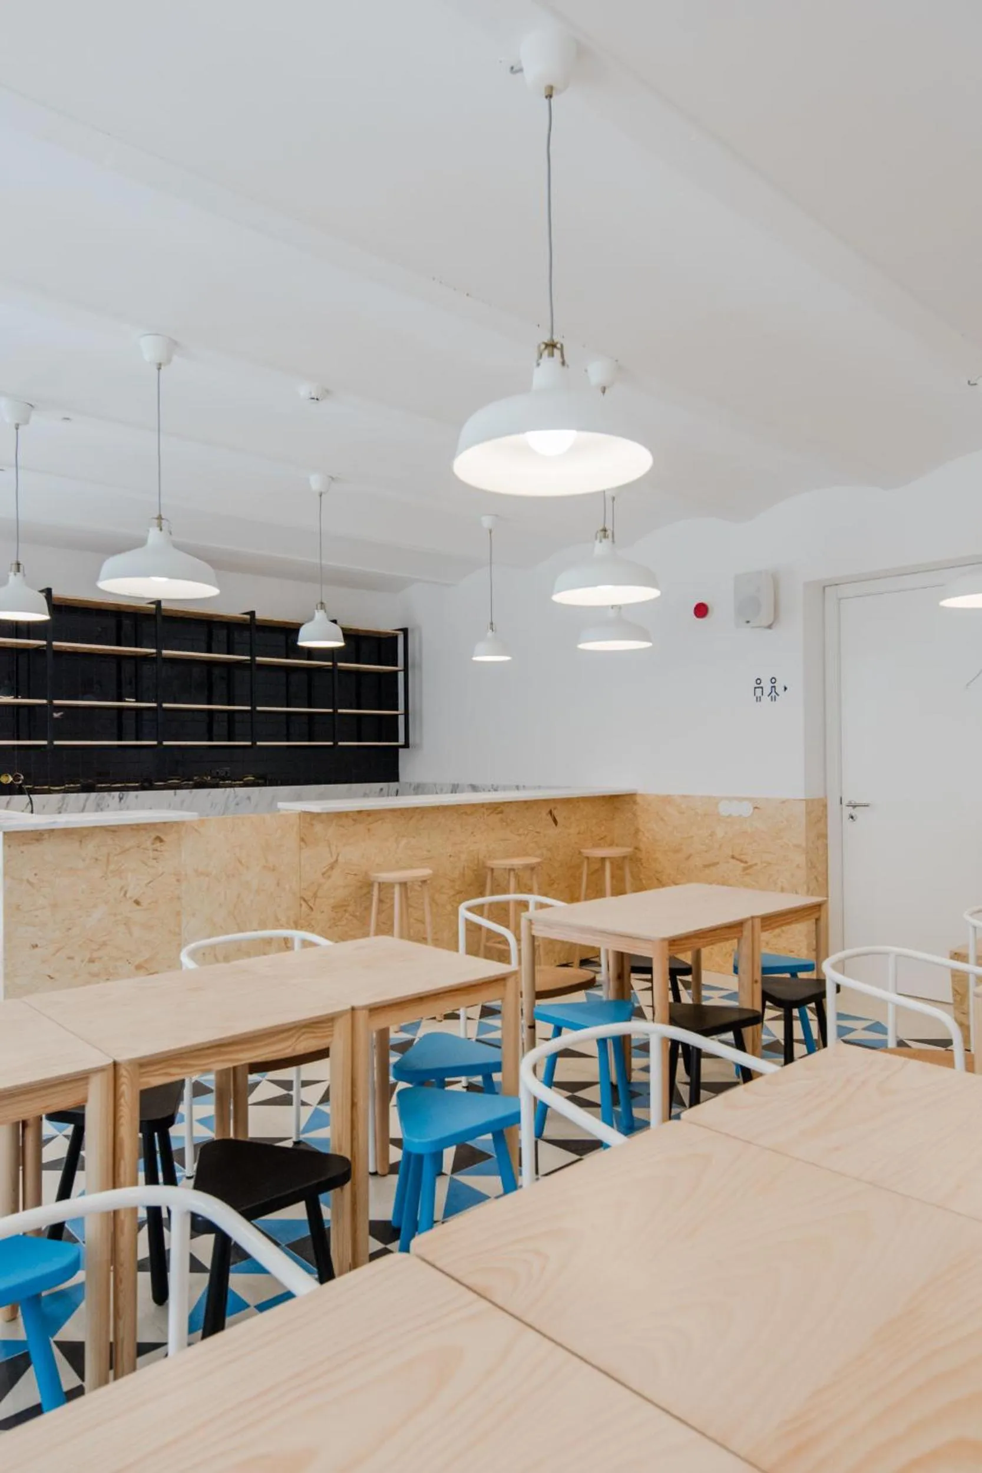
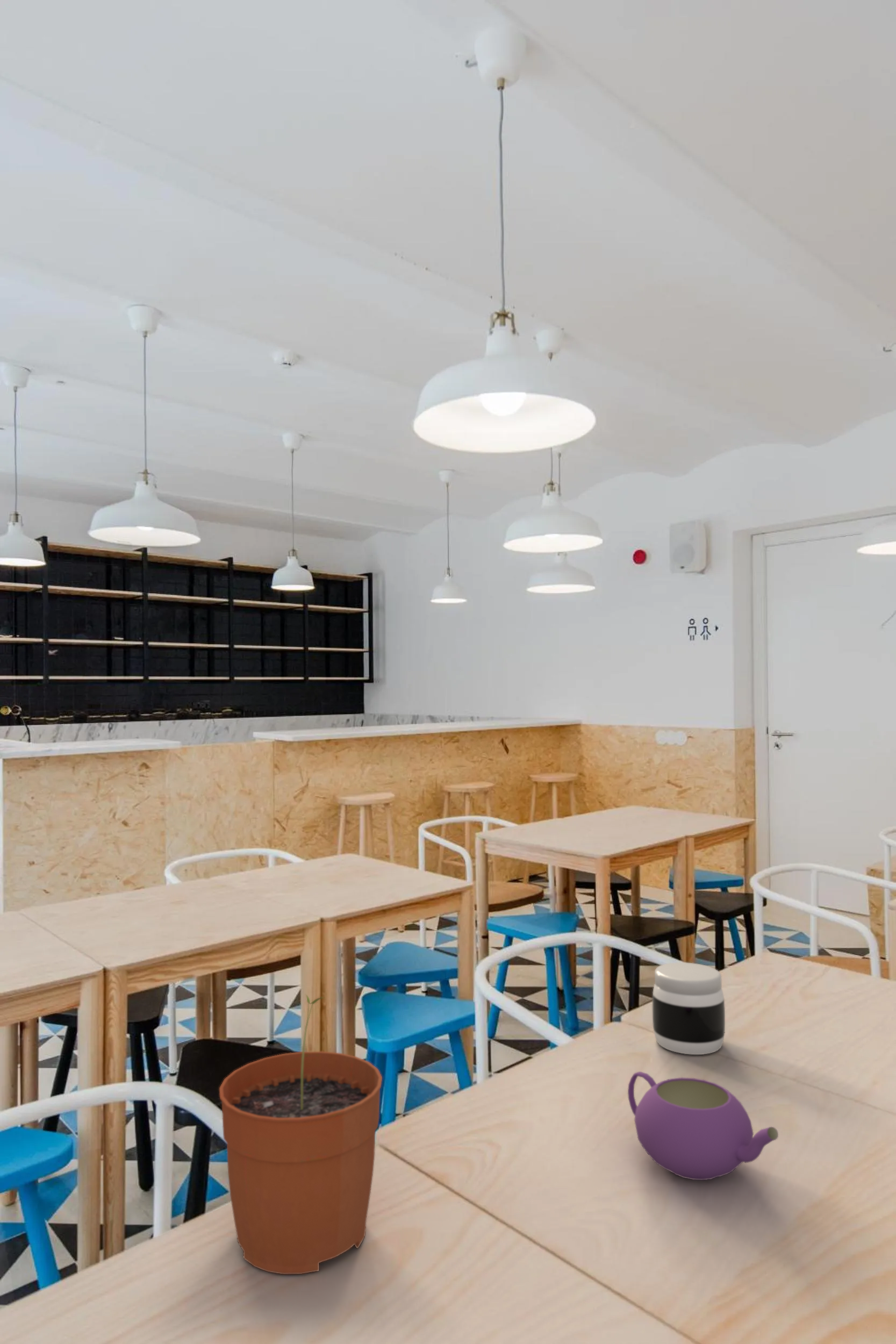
+ jar (688, 1007)
+ plant pot (302, 1119)
+ teapot (697, 1131)
